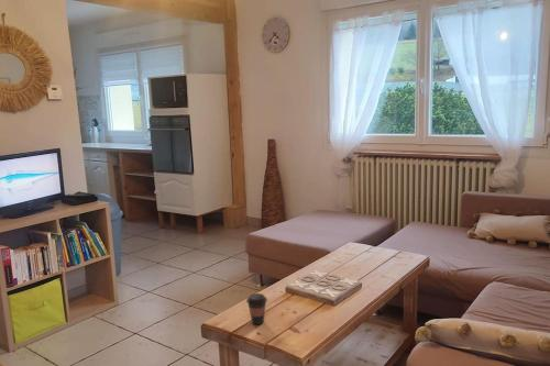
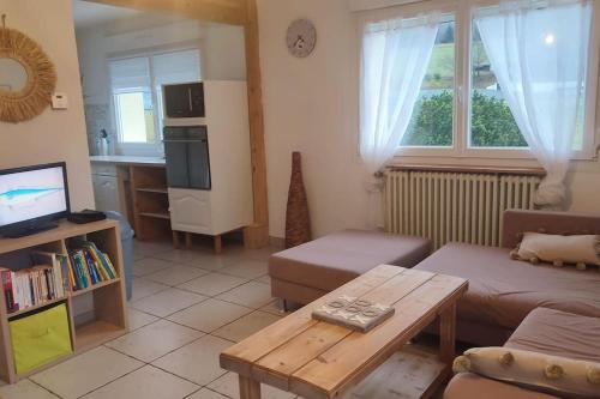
- coffee cup (256, 309)
